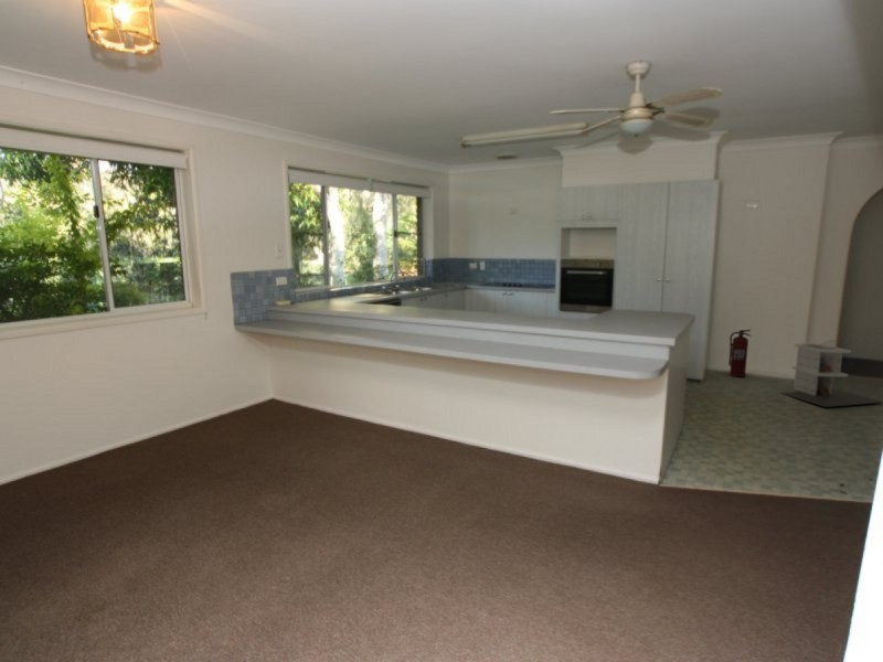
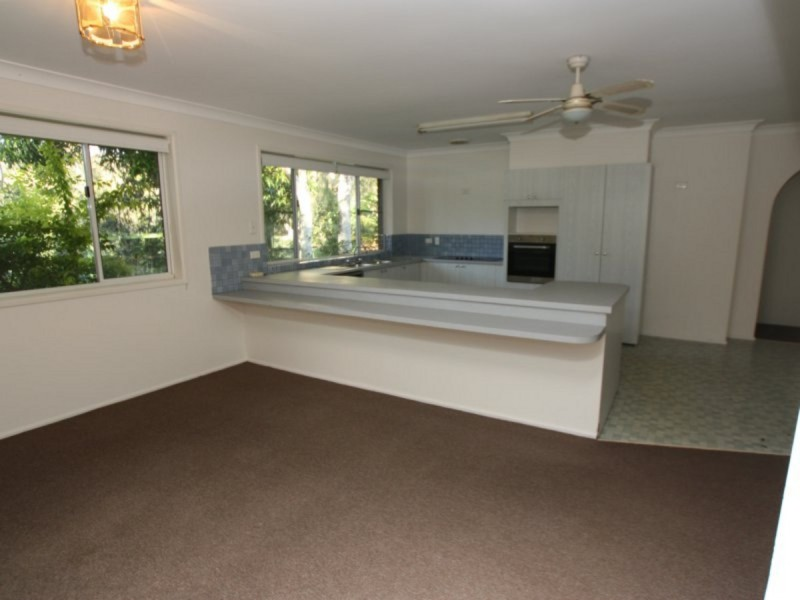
- fire extinguisher (738, 352)
- display stand (817, 366)
